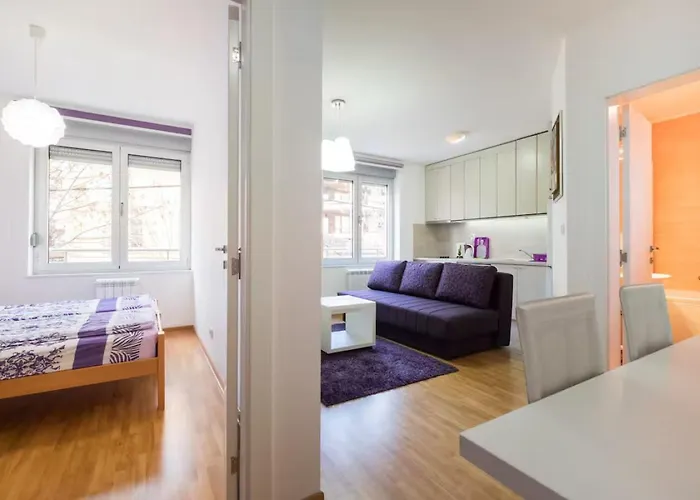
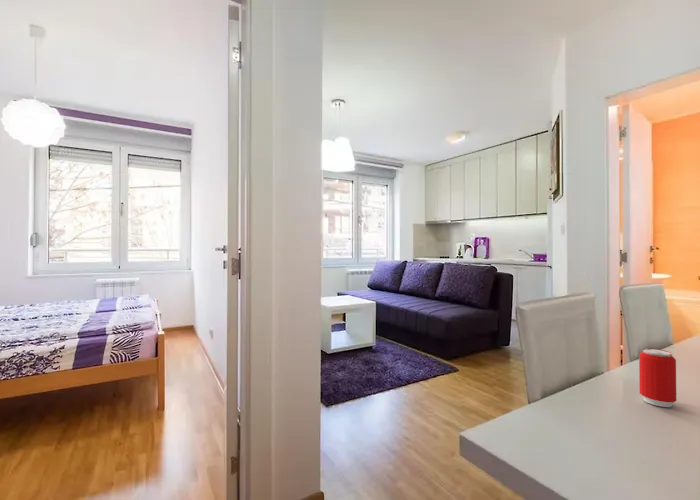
+ beverage can (657, 376)
